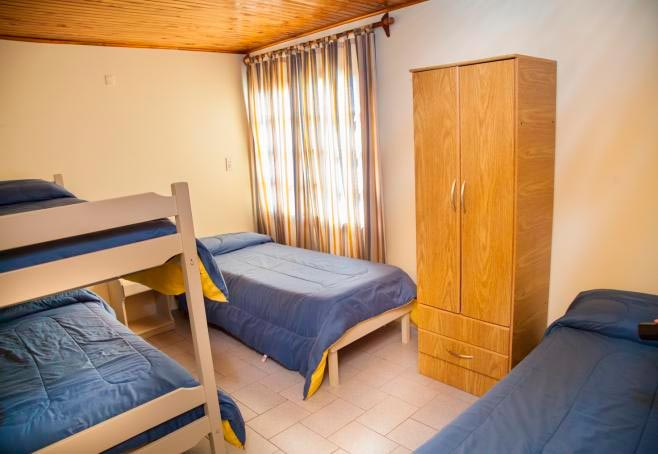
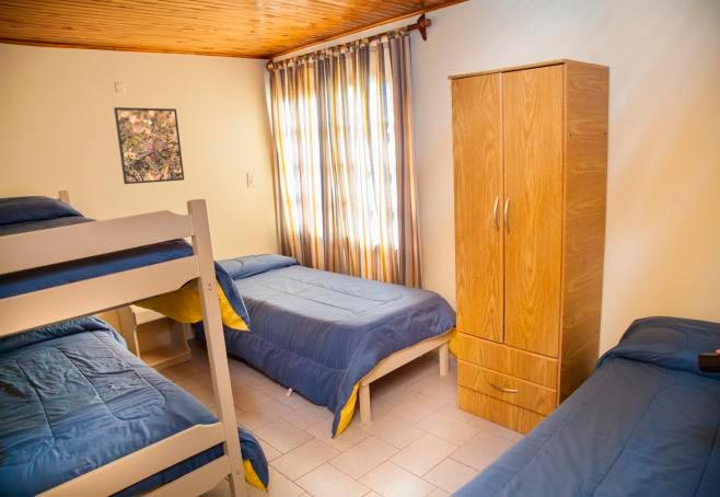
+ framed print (150, 146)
